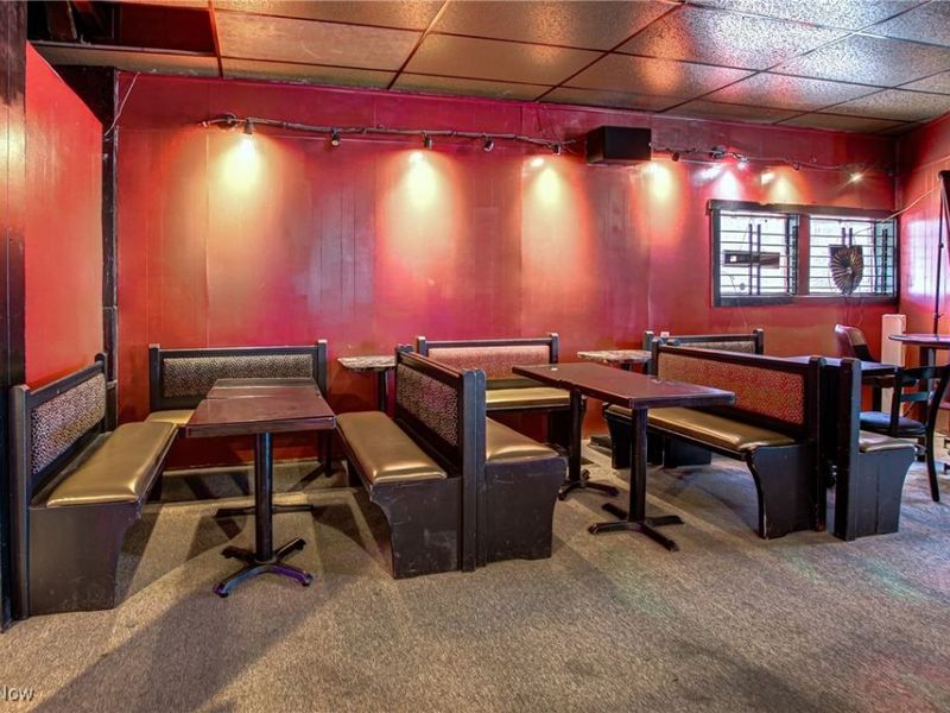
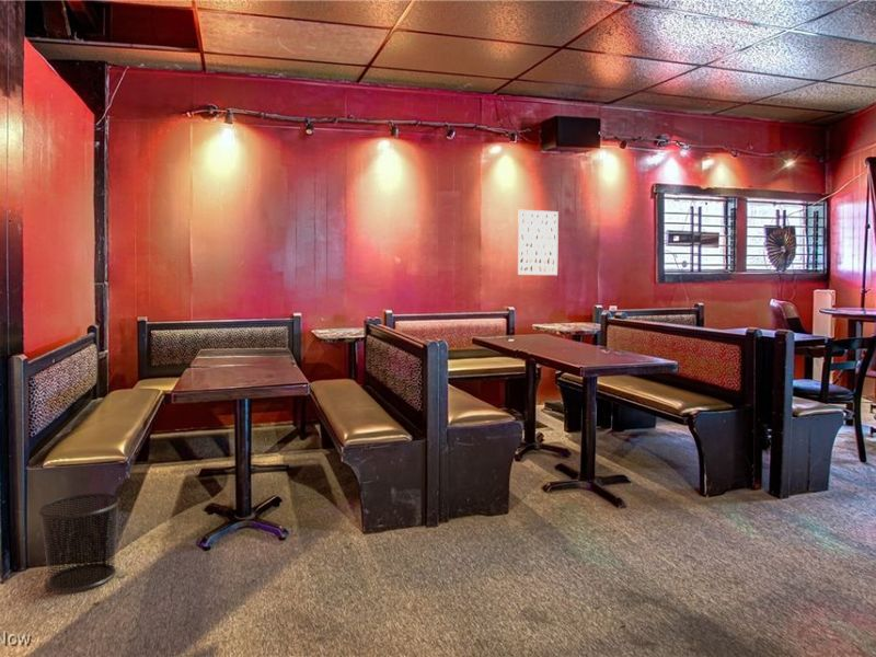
+ waste bin (81, 540)
+ wall art (538, 242)
